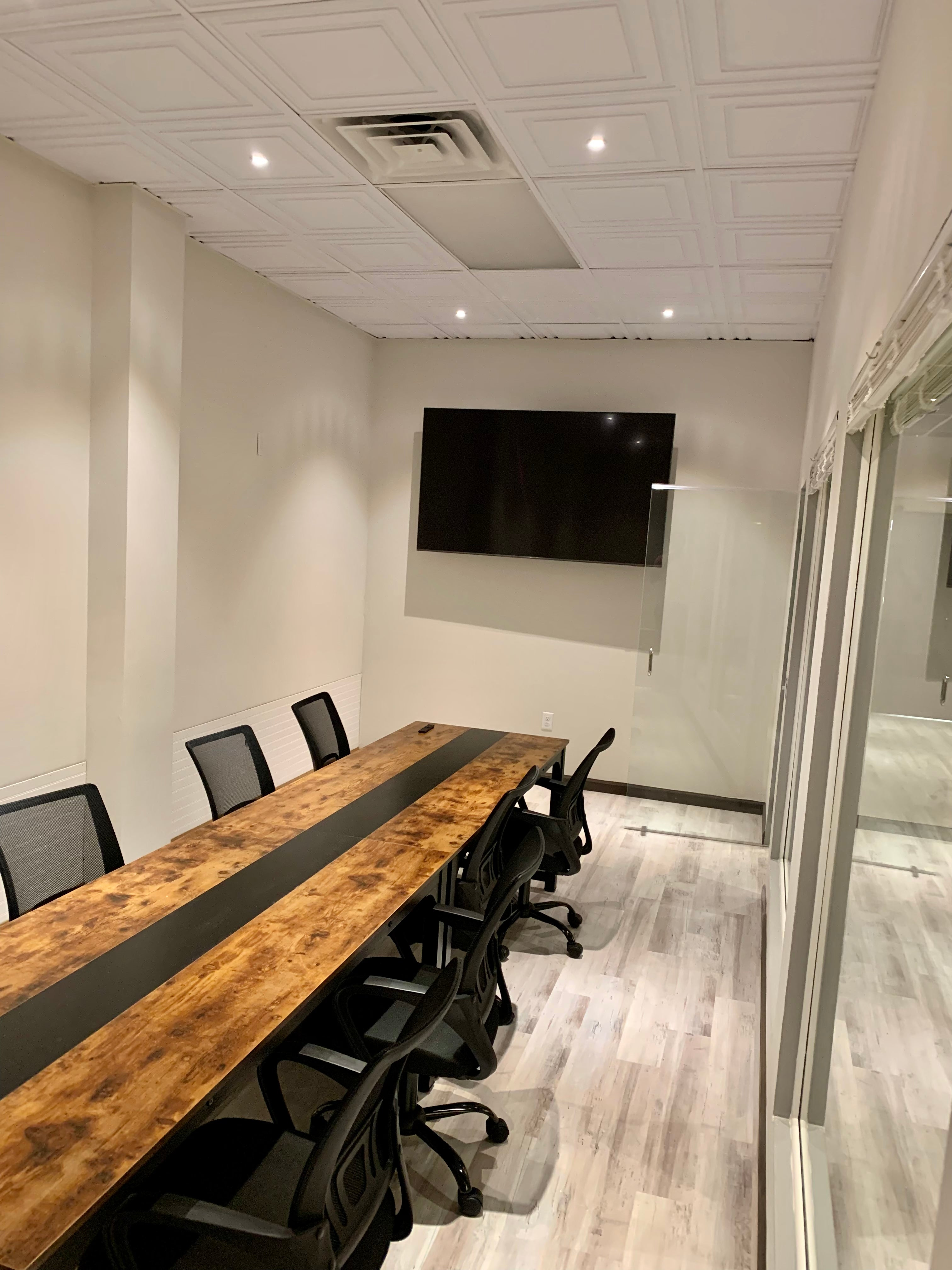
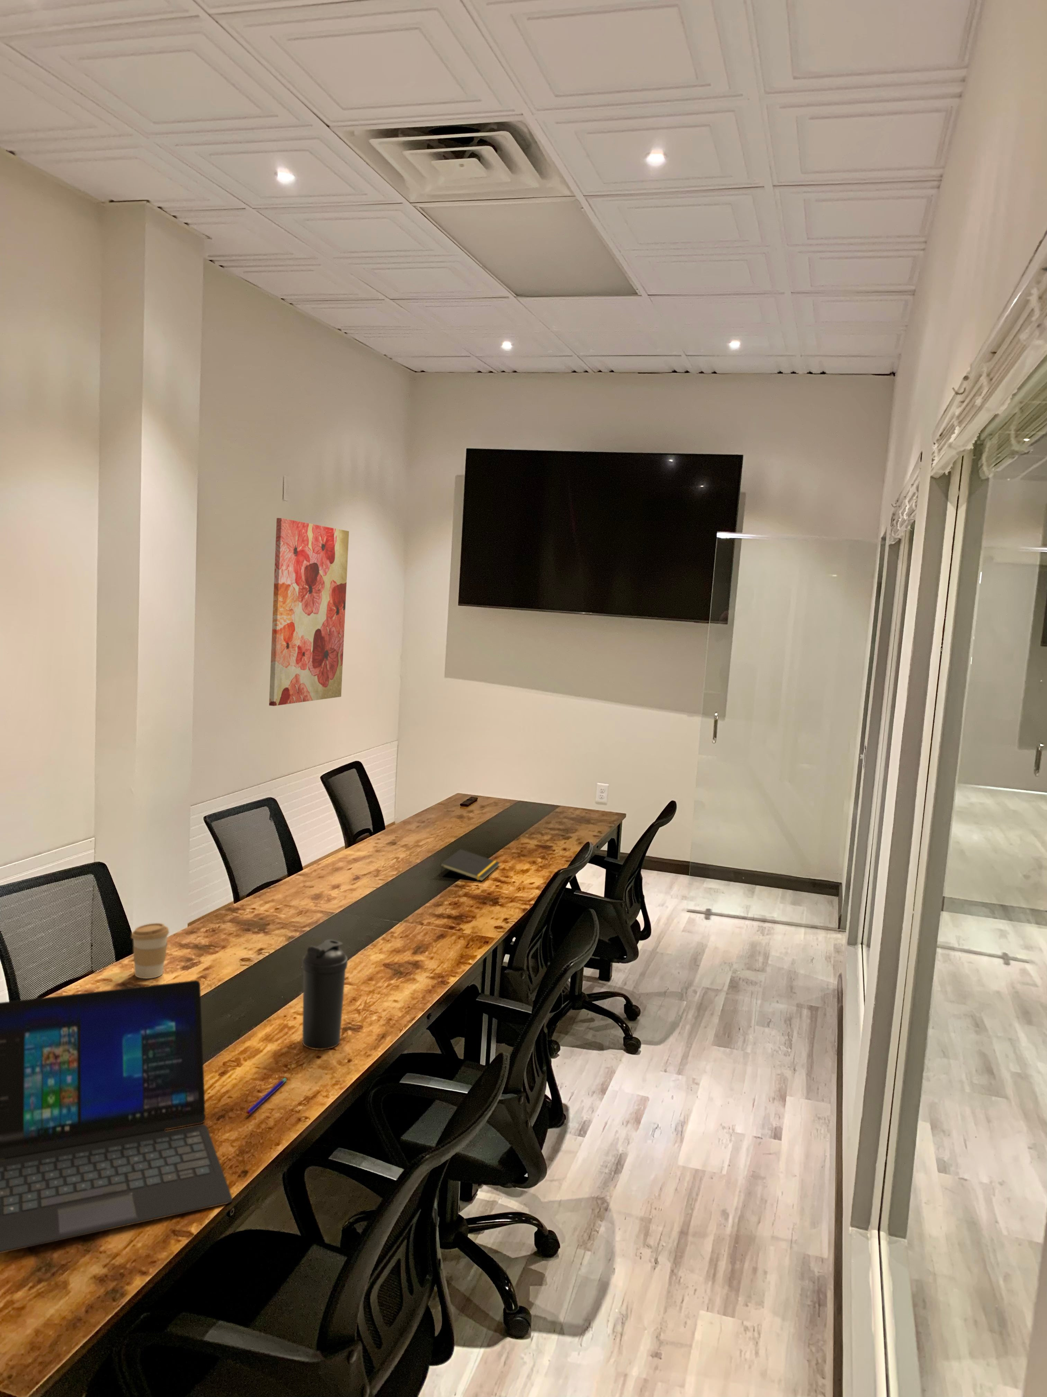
+ pen (267, 1096)
+ notepad (471, 865)
+ water bottle (323, 993)
+ laptop (92, 1100)
+ wall art (311, 614)
+ coffee cup (150, 949)
